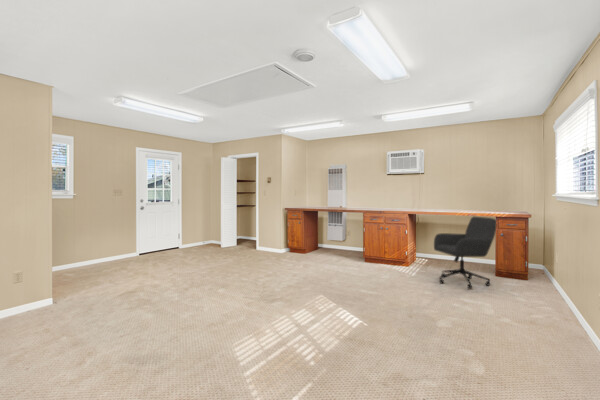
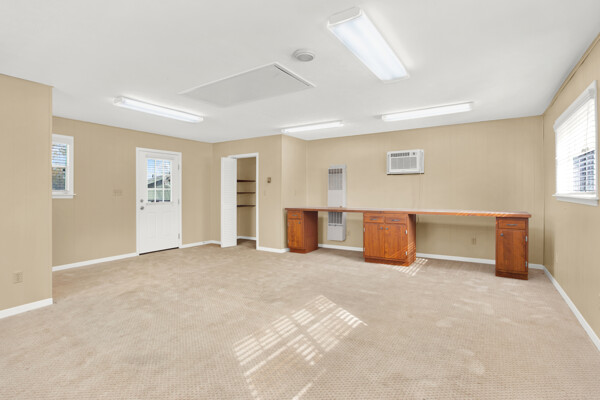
- office chair (463, 249)
